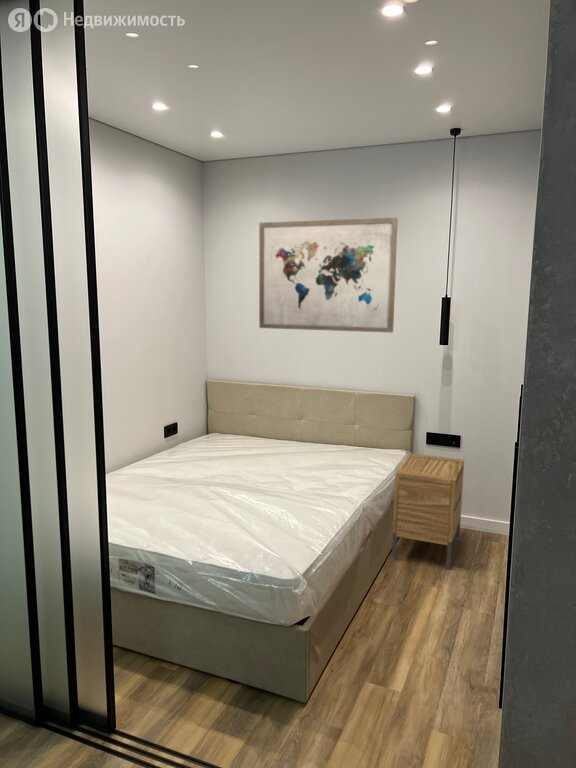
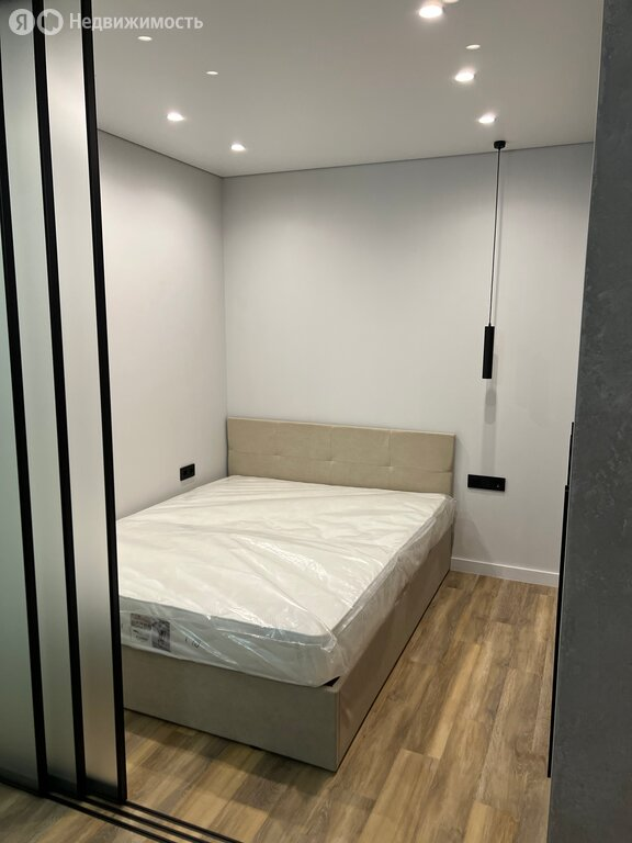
- wall art (324, 276)
- nightstand (429, 508)
